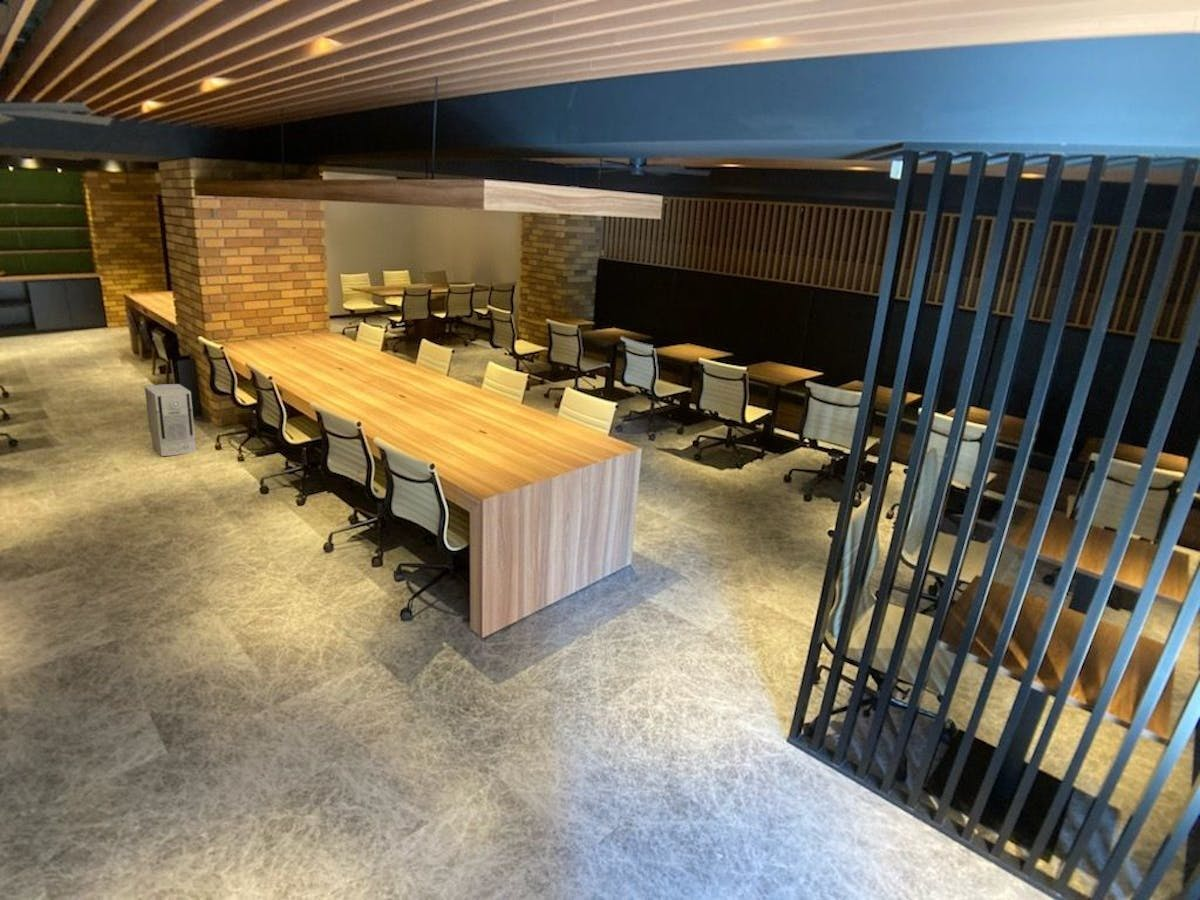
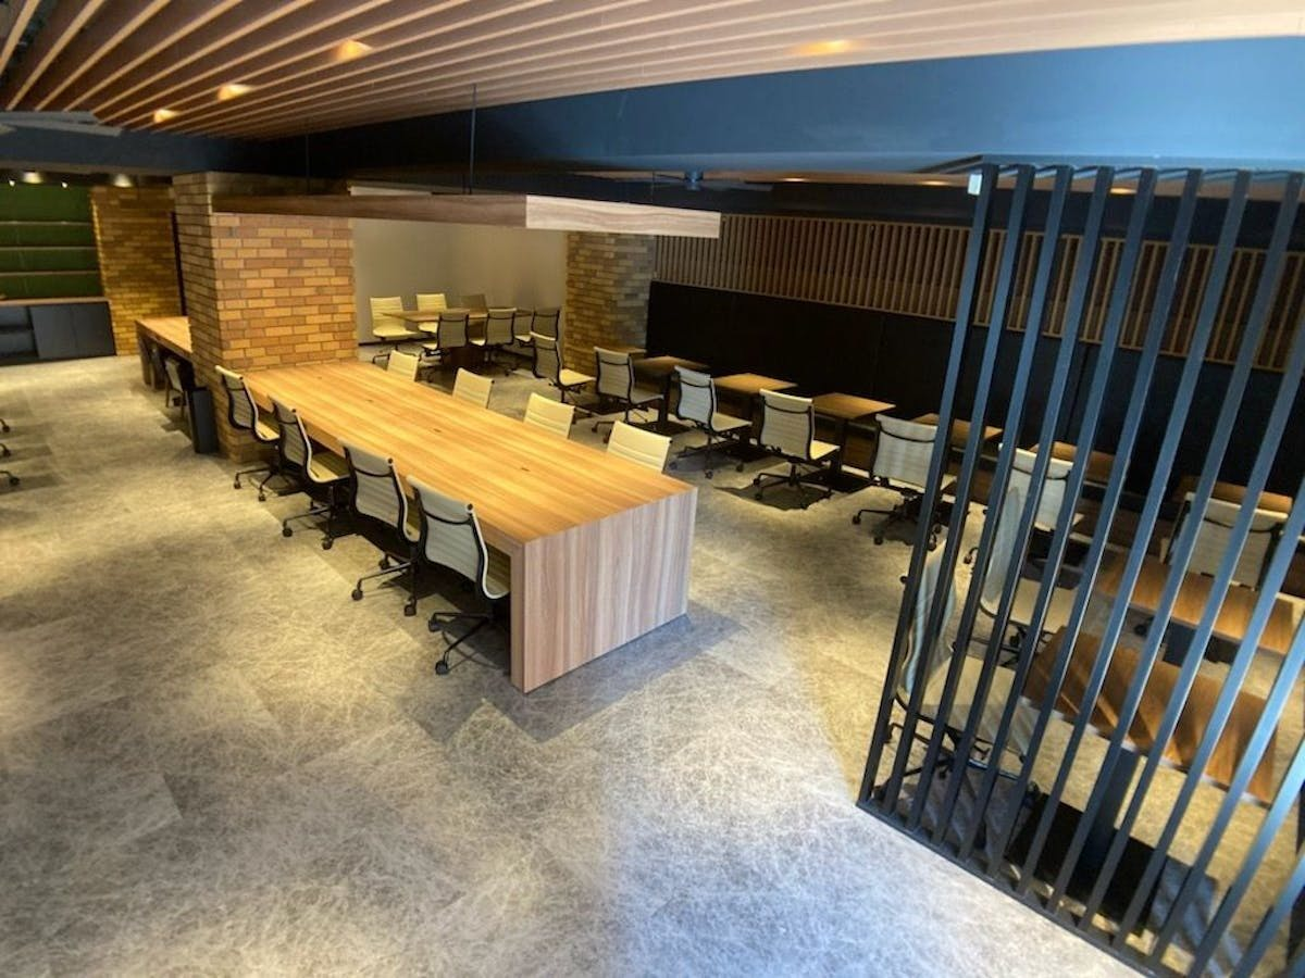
- air purifier (170, 419)
